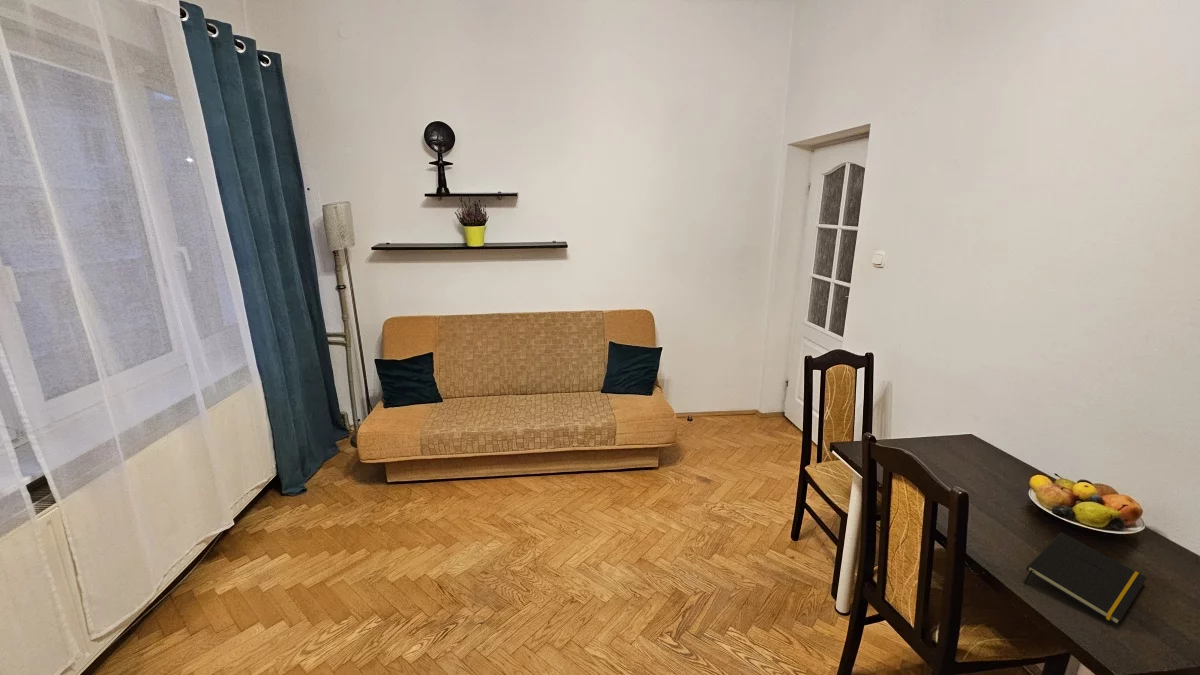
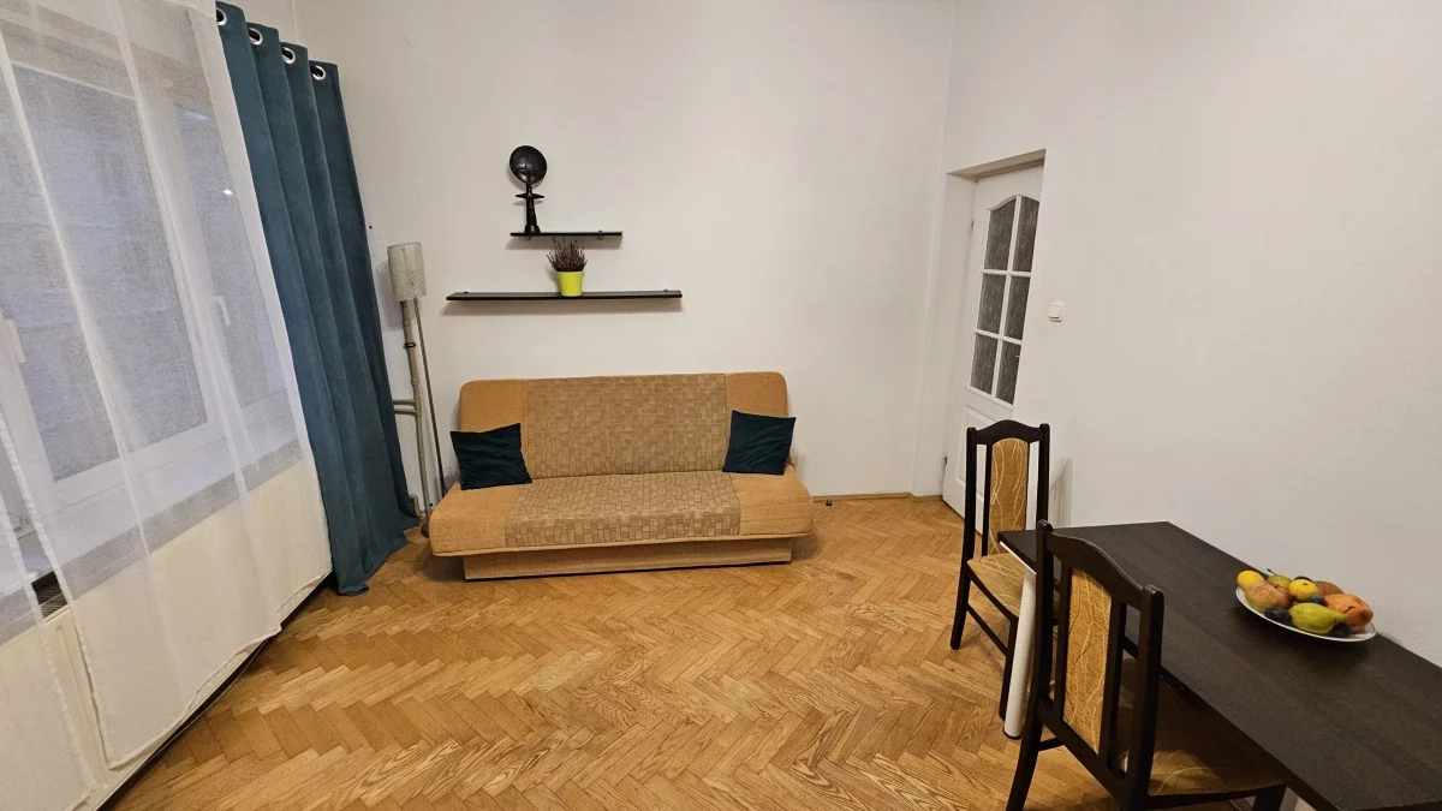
- notepad (1086, 573)
